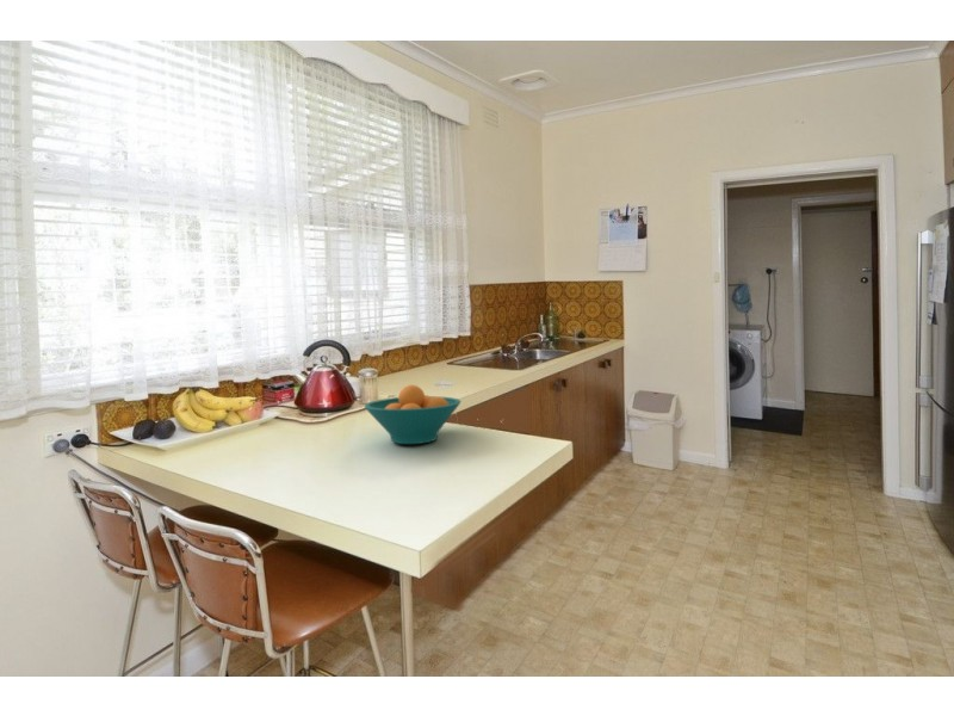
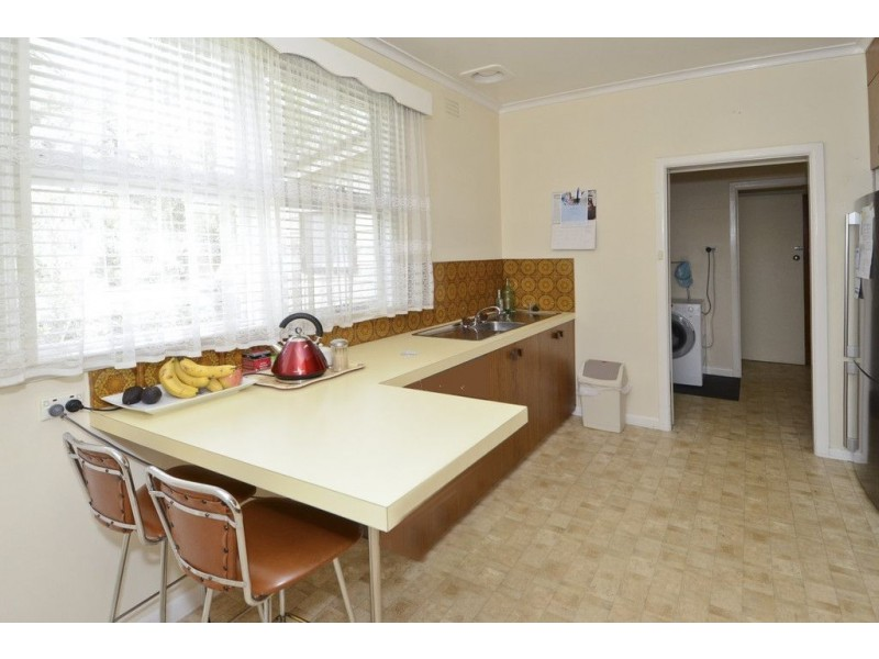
- fruit bowl (413, 412)
